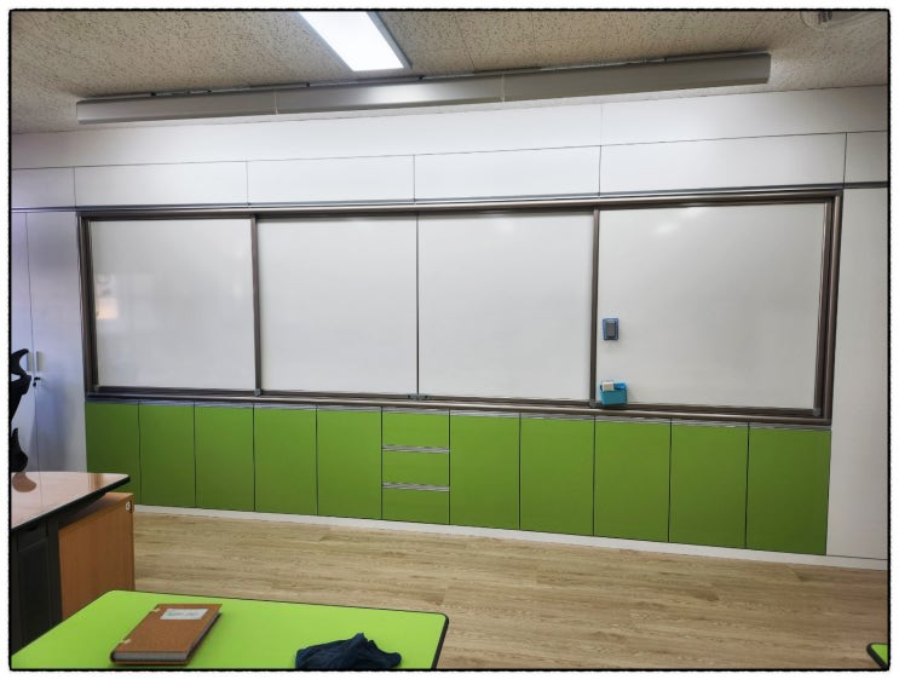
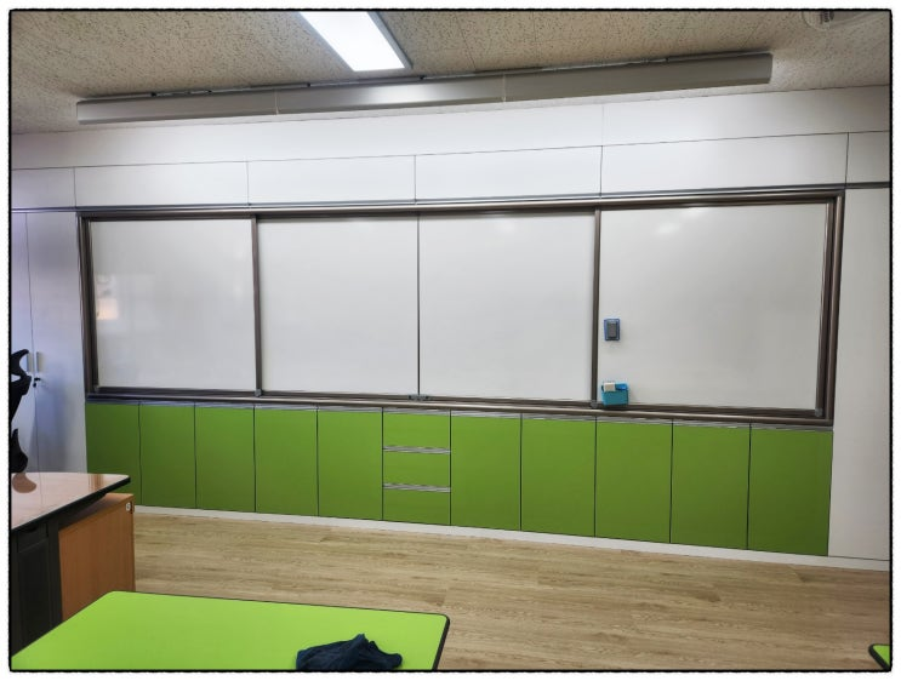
- notebook (171, 629)
